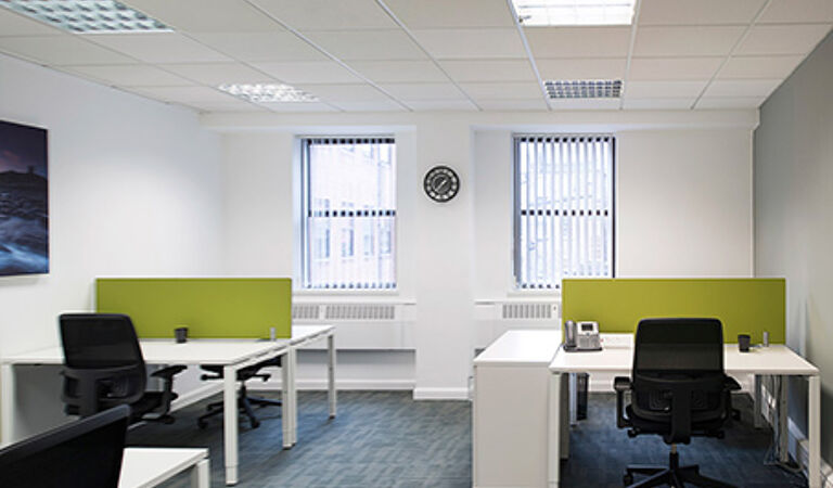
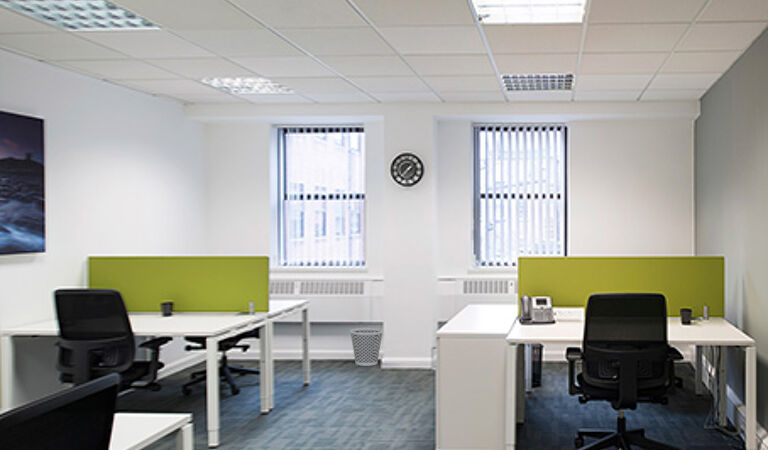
+ wastebasket (366, 346)
